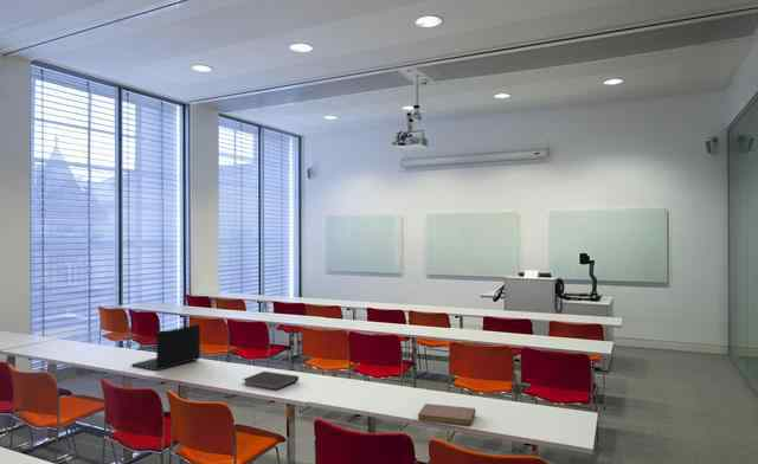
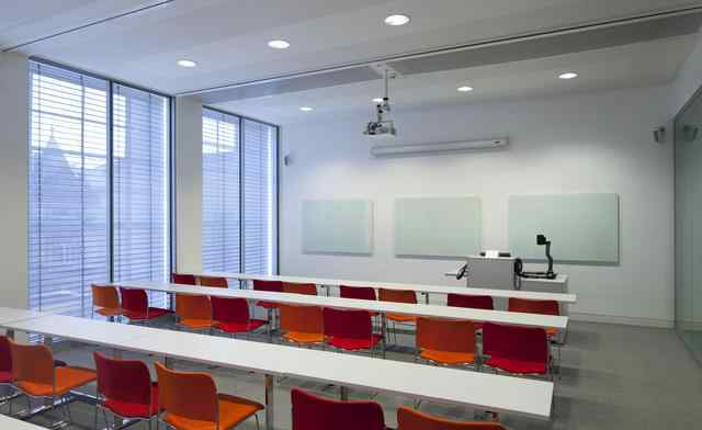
- notebook (447, 413)
- notebook (270, 380)
- laptop (166, 344)
